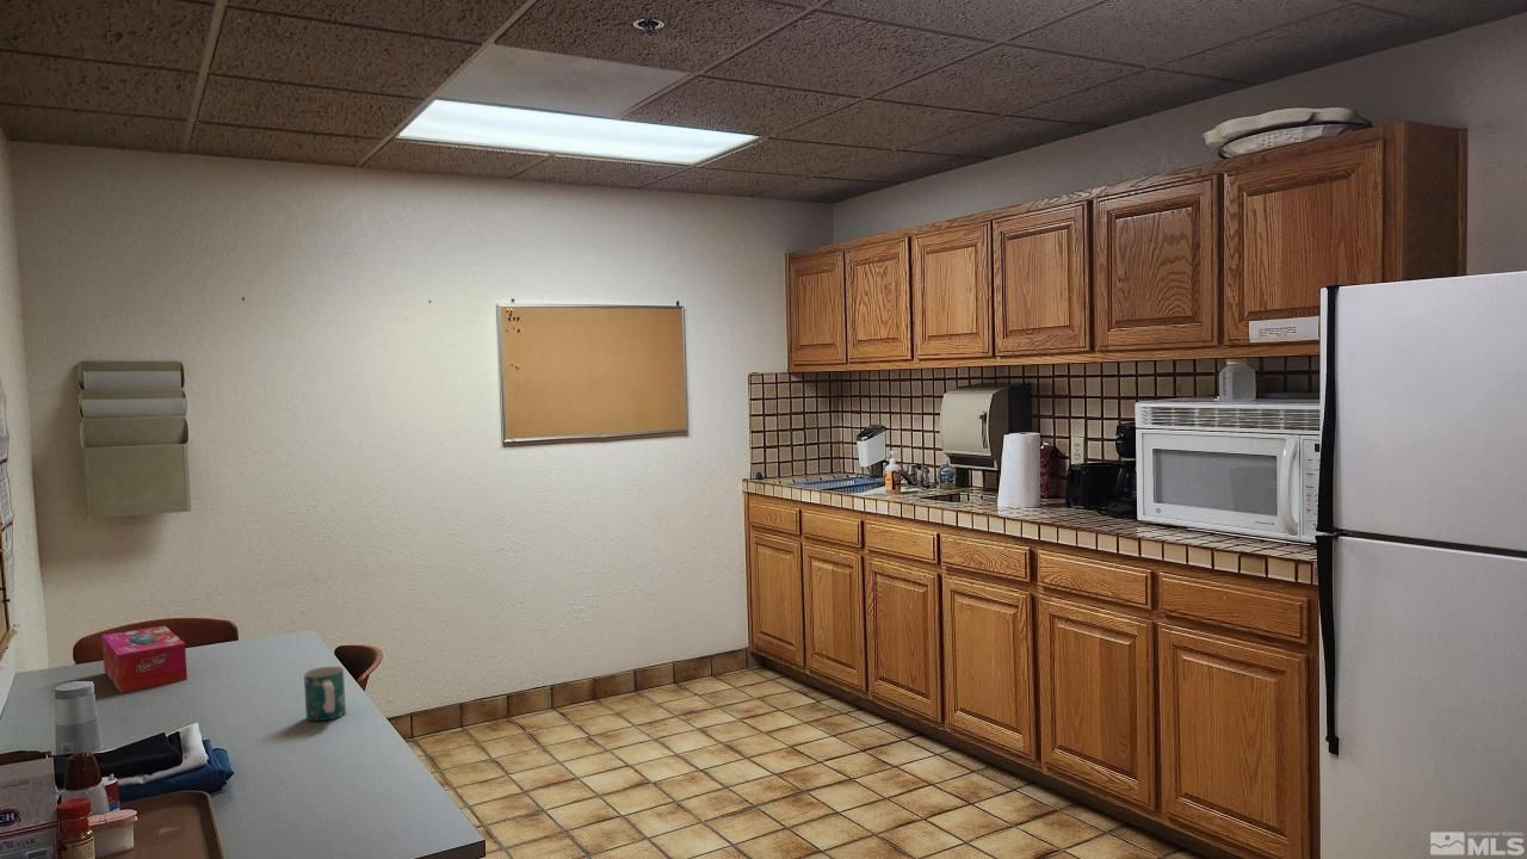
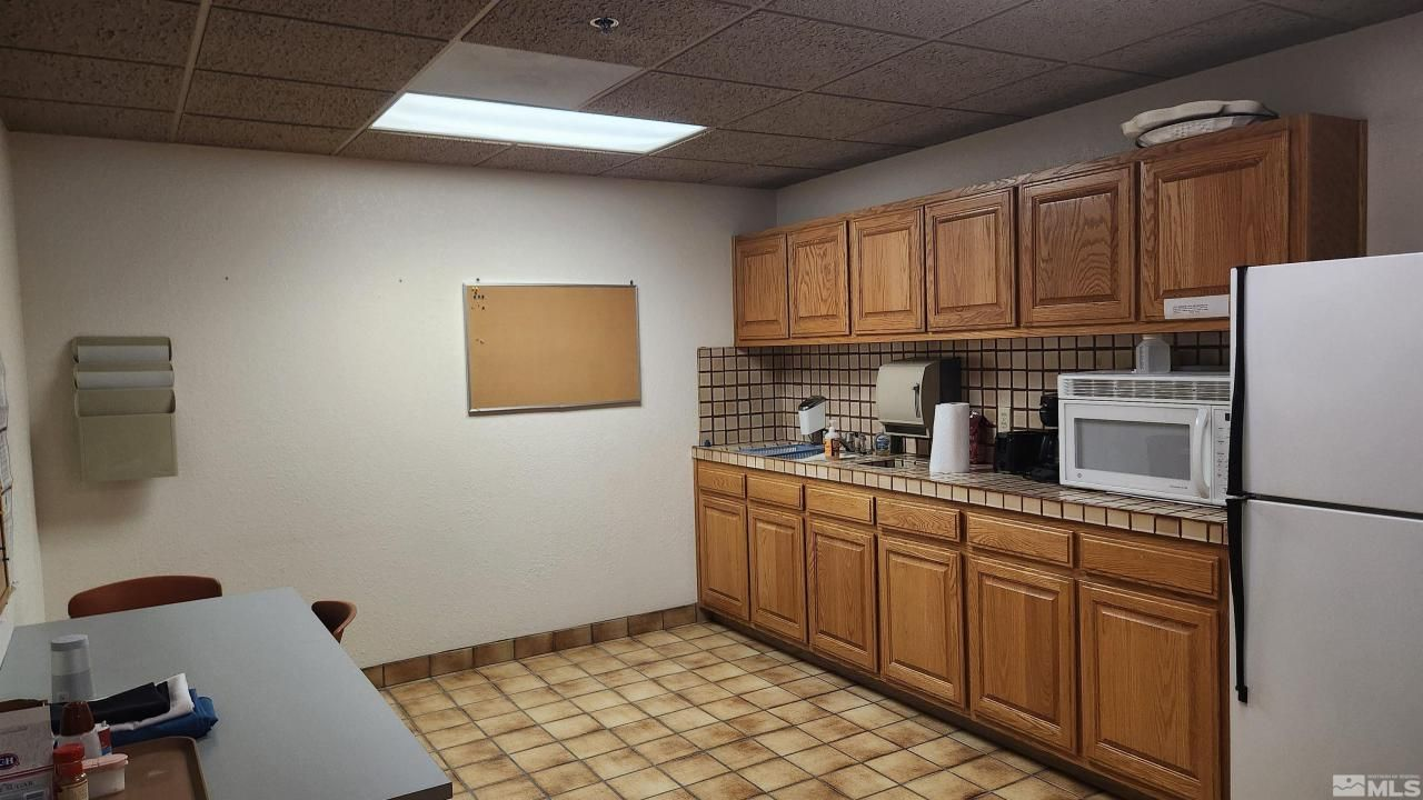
- mug (326, 694)
- tissue box (143, 657)
